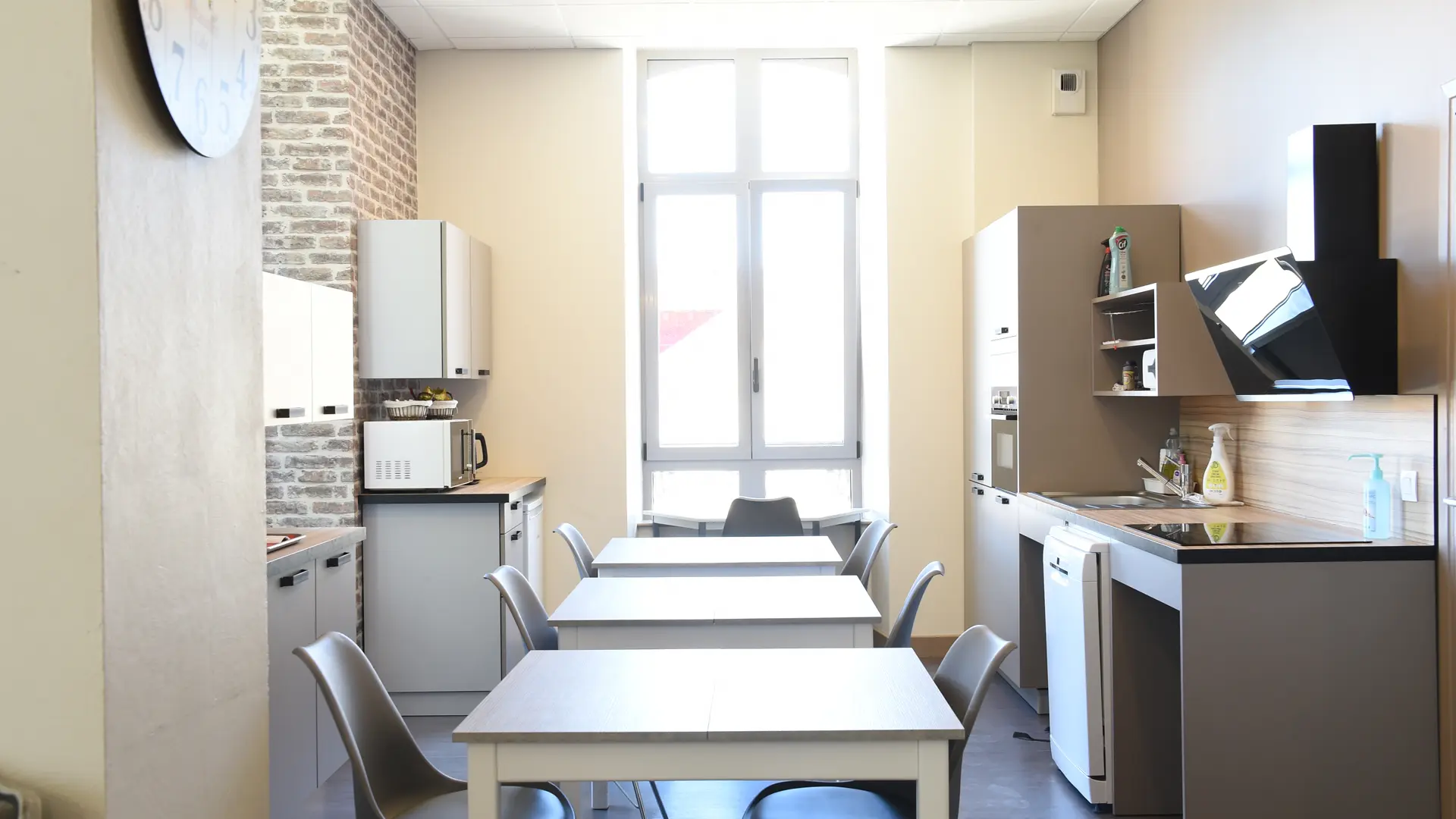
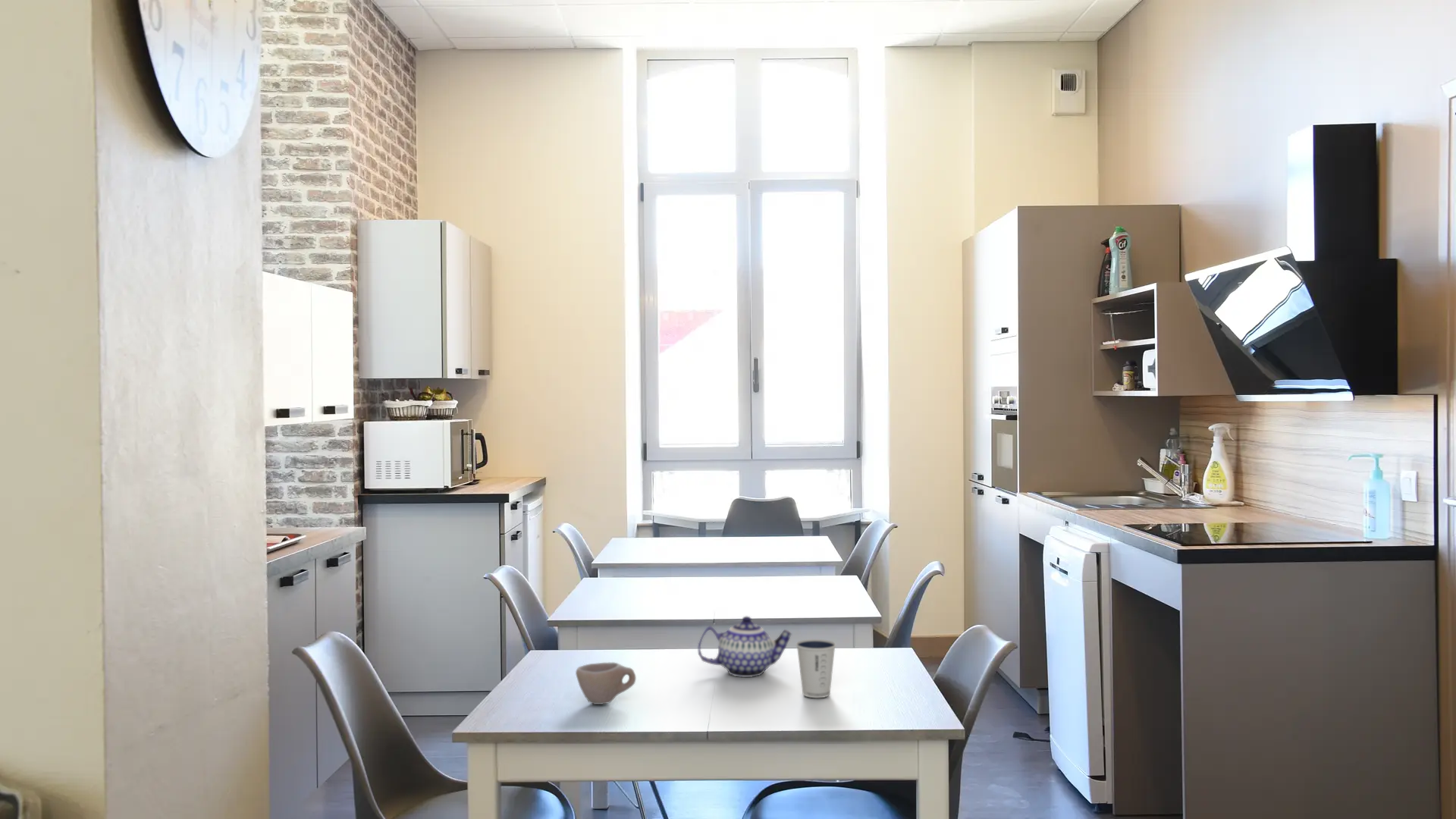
+ cup (606, 683)
+ teapot (745, 644)
+ dixie cup (816, 669)
